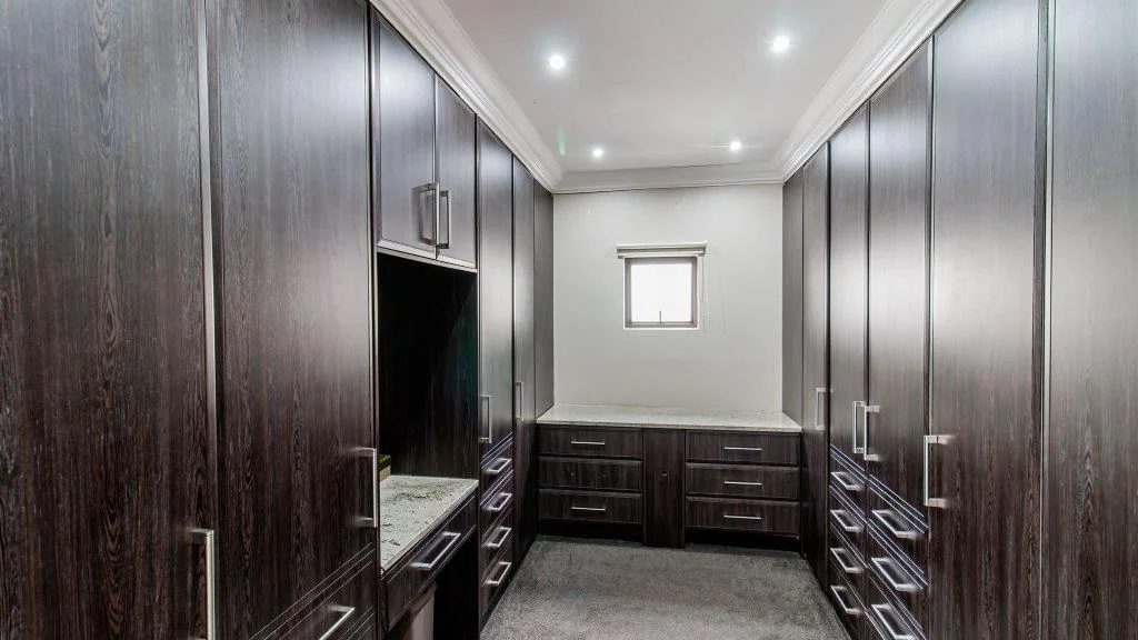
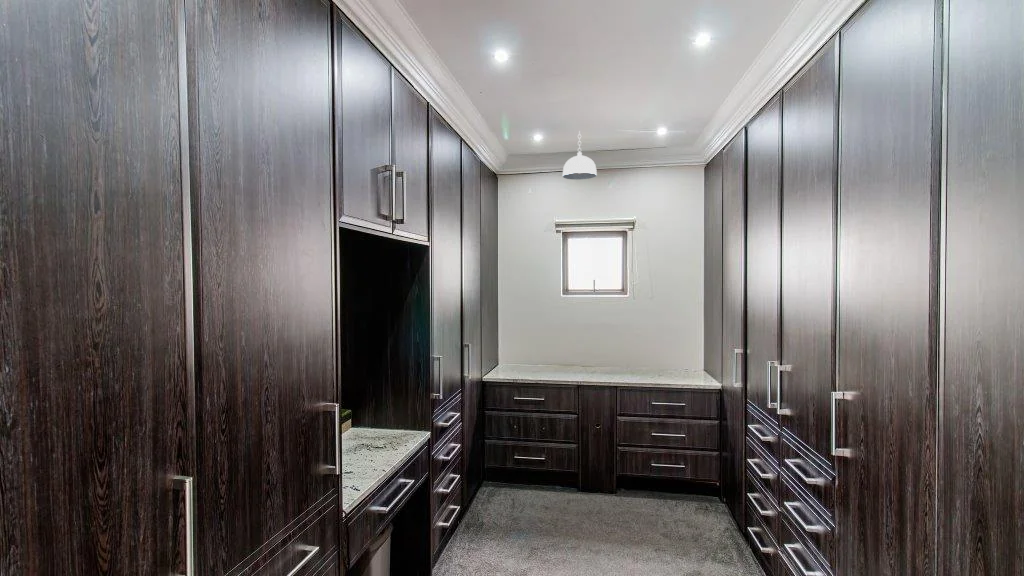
+ pendant light (579, 153)
